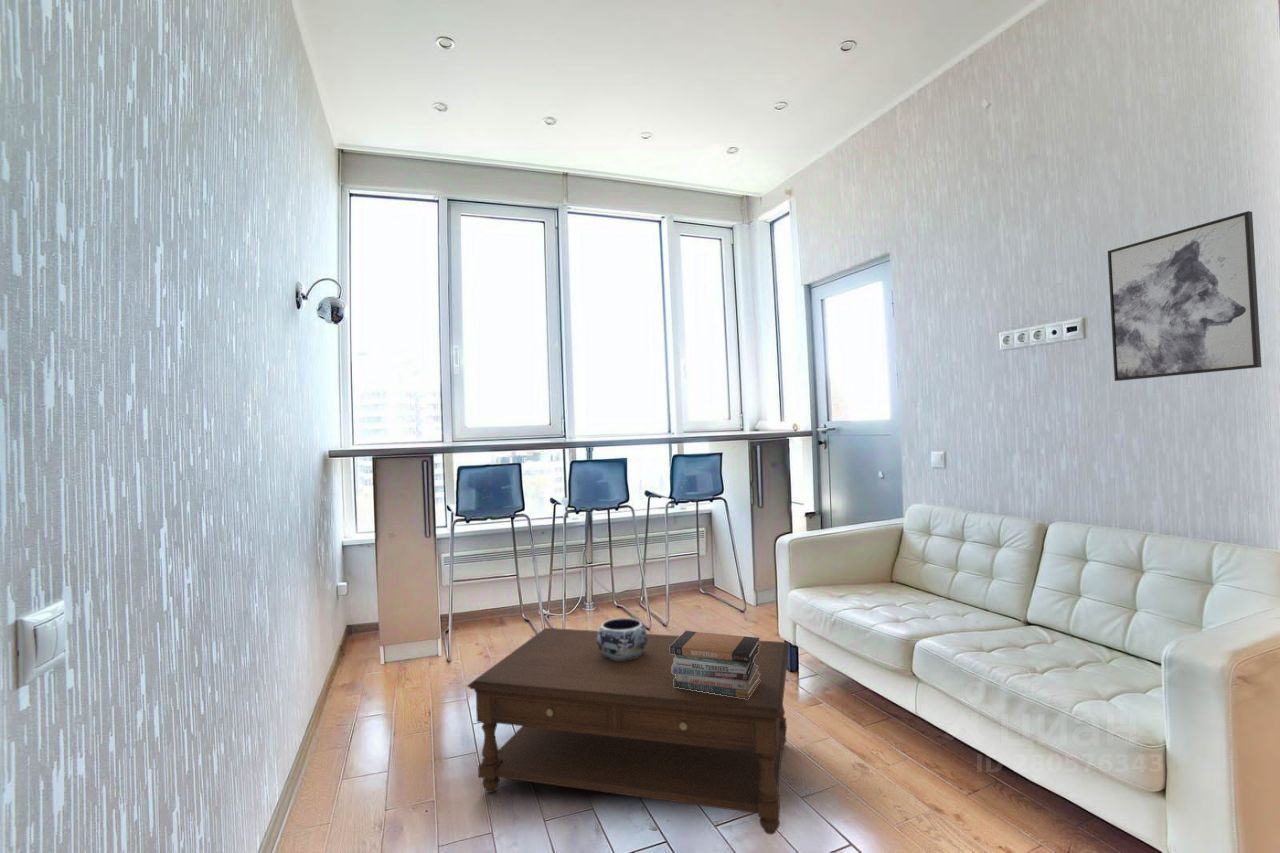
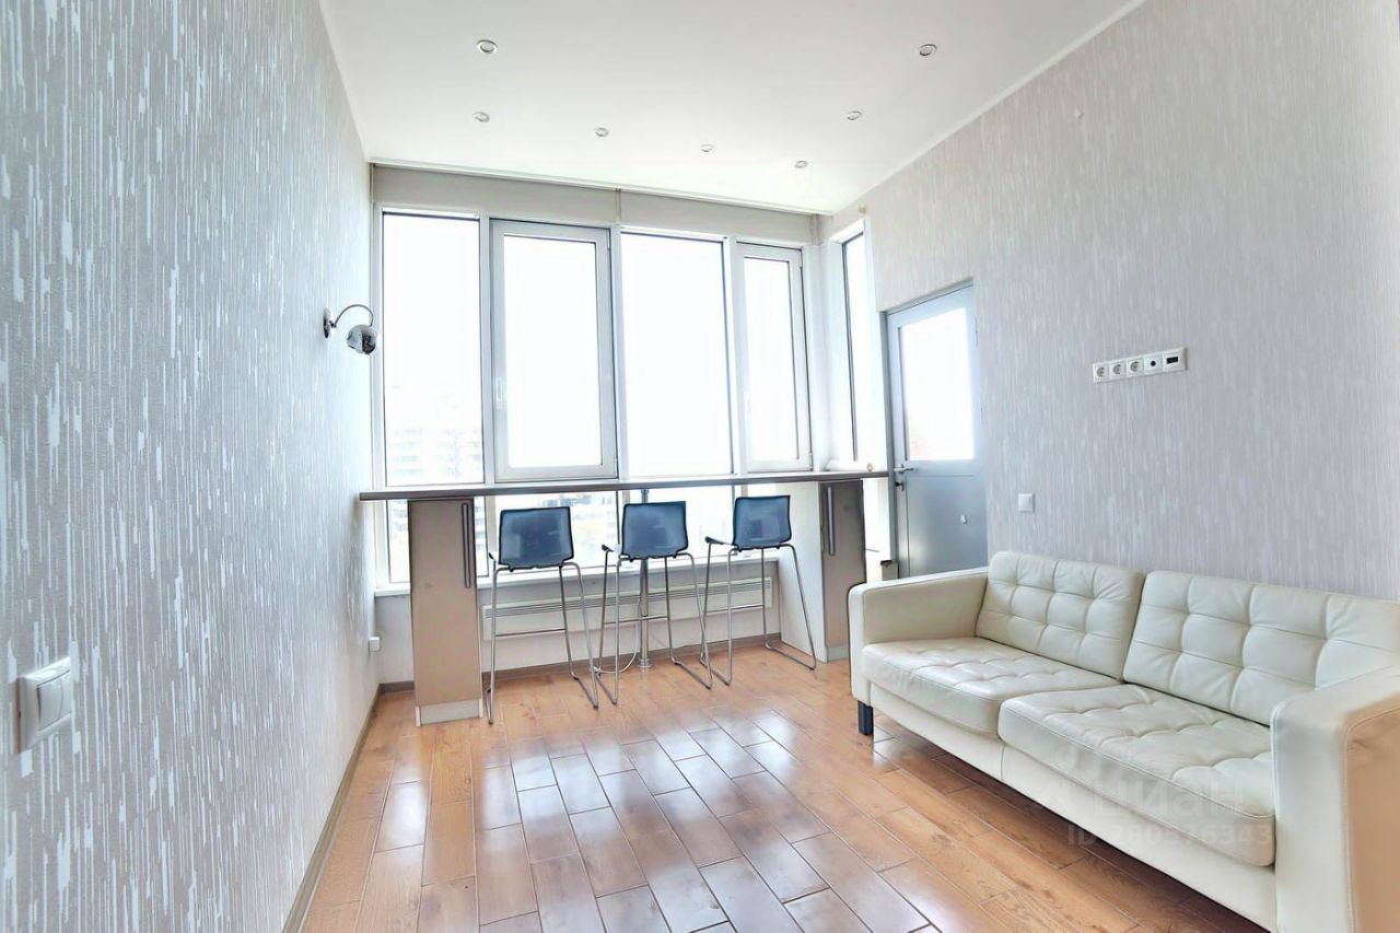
- wall art (1177, 303)
- coffee table (640, 713)
- book stack (715, 662)
- decorative bowl (622, 638)
